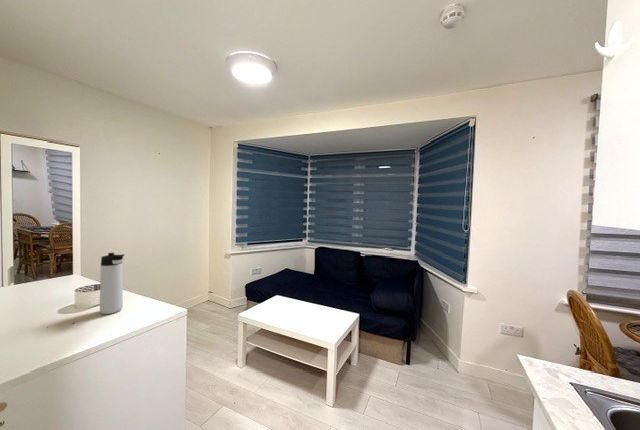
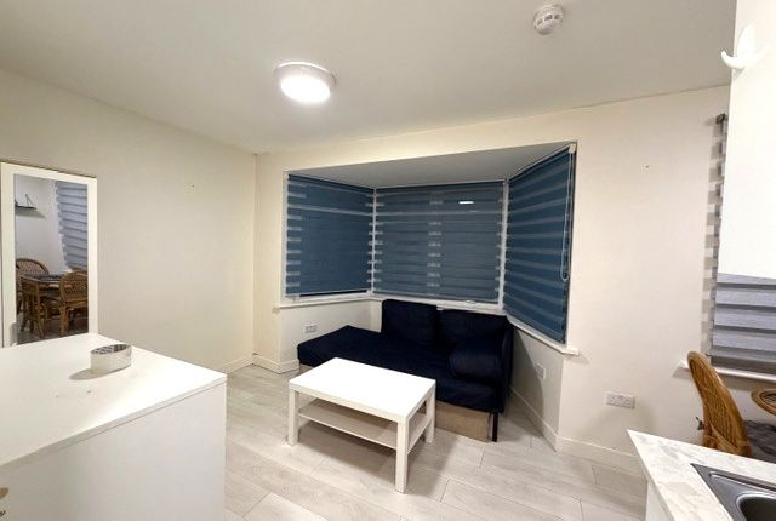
- thermos bottle (113, 282)
